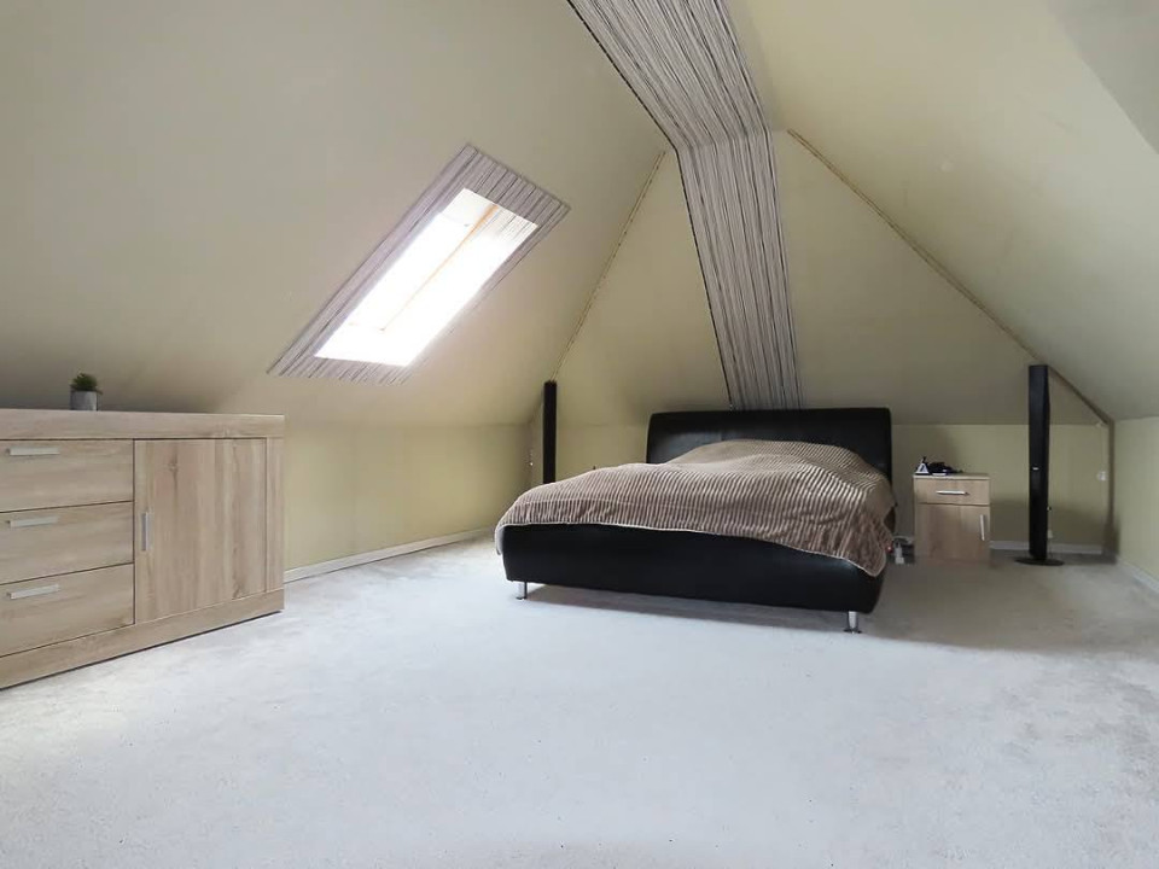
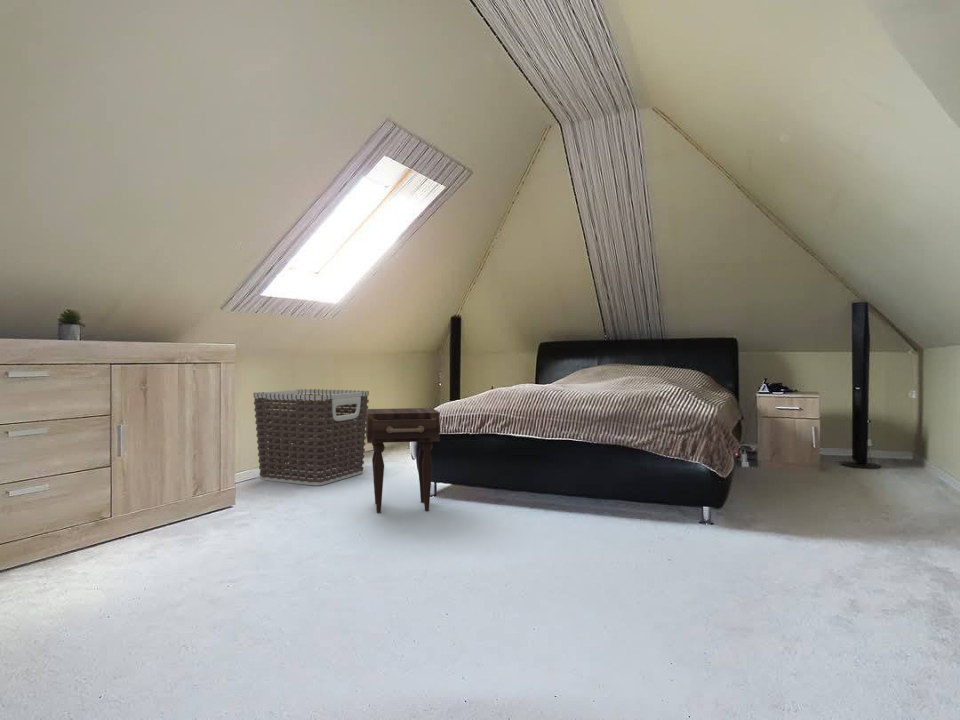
+ clothes hamper (312, 433)
+ nightstand (418, 460)
